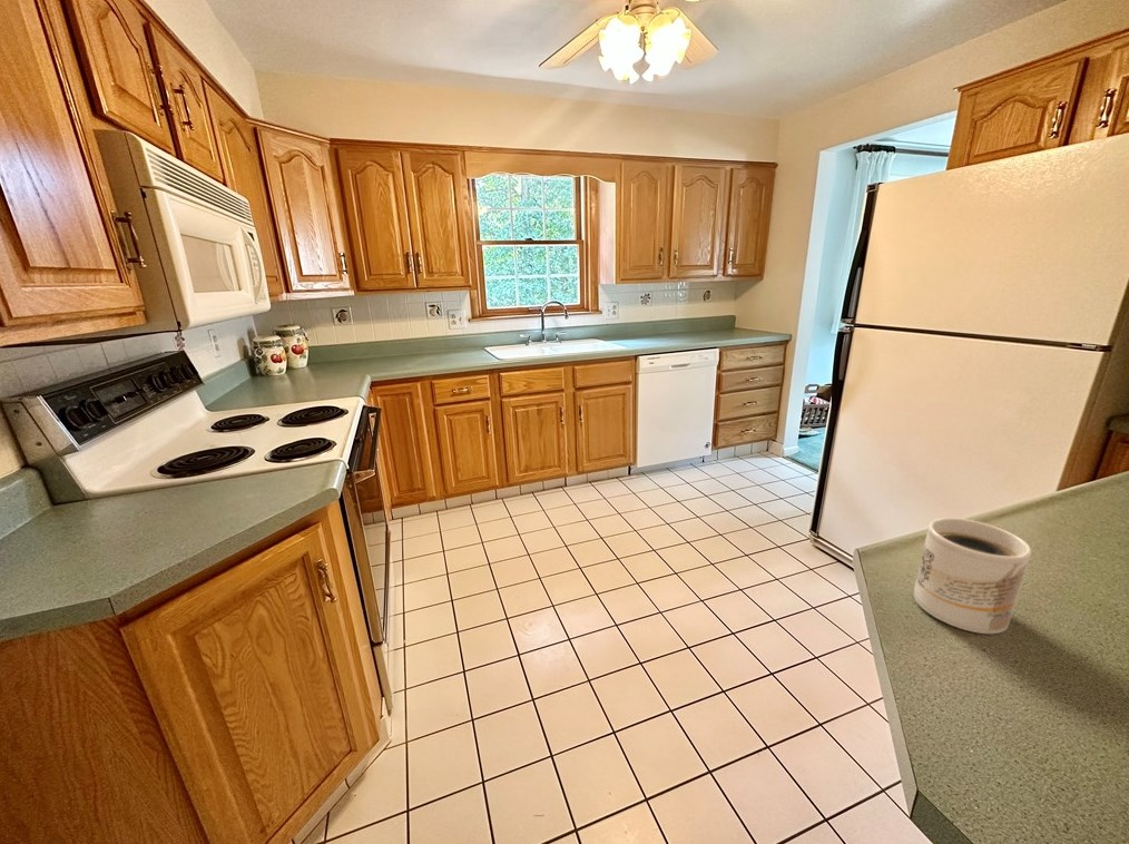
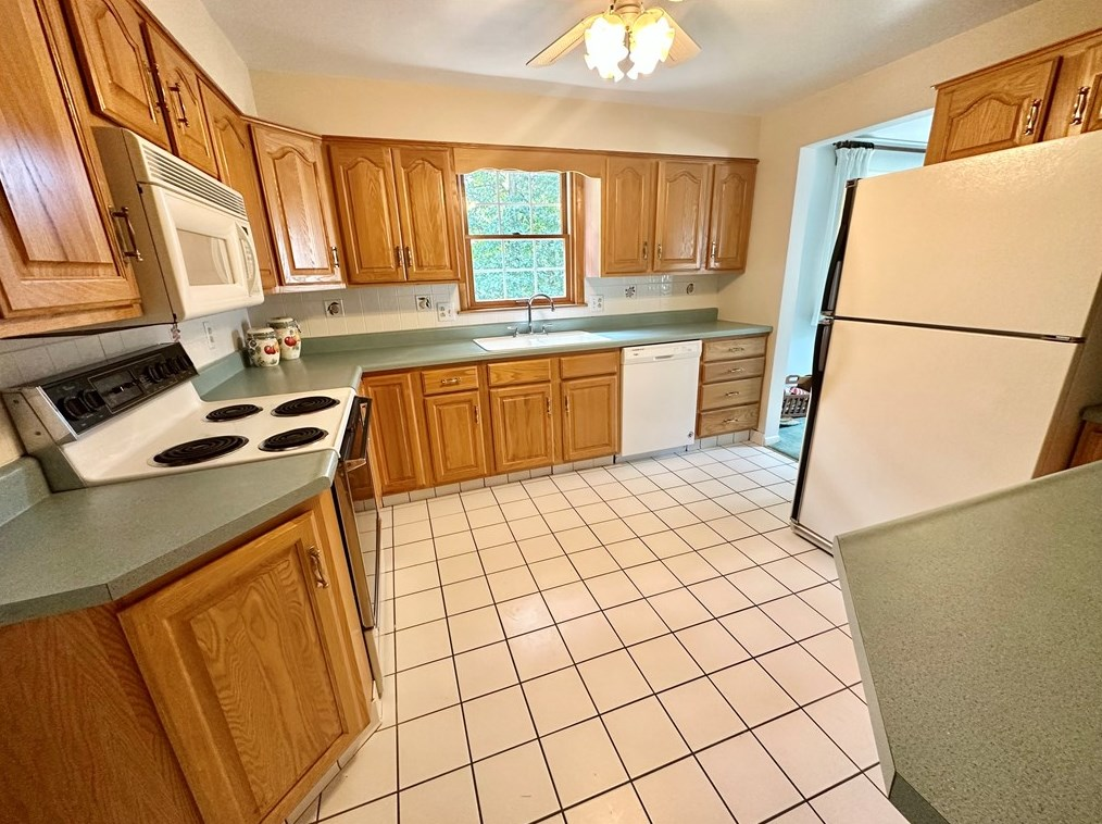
- mug (968, 568)
